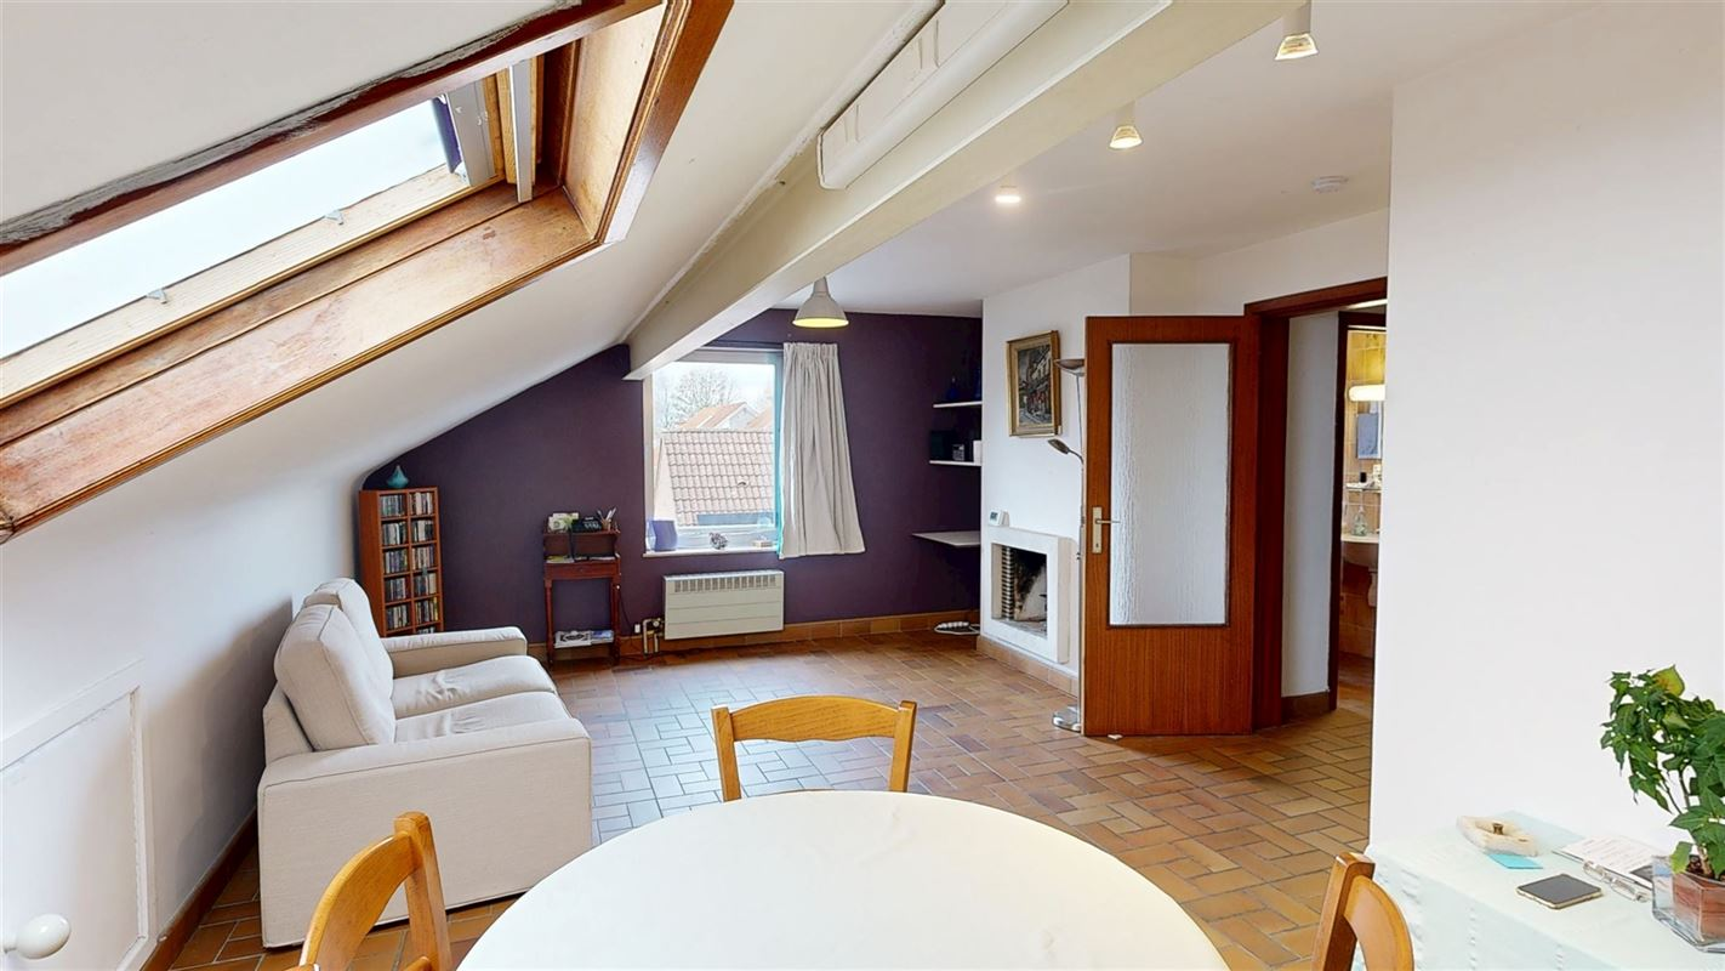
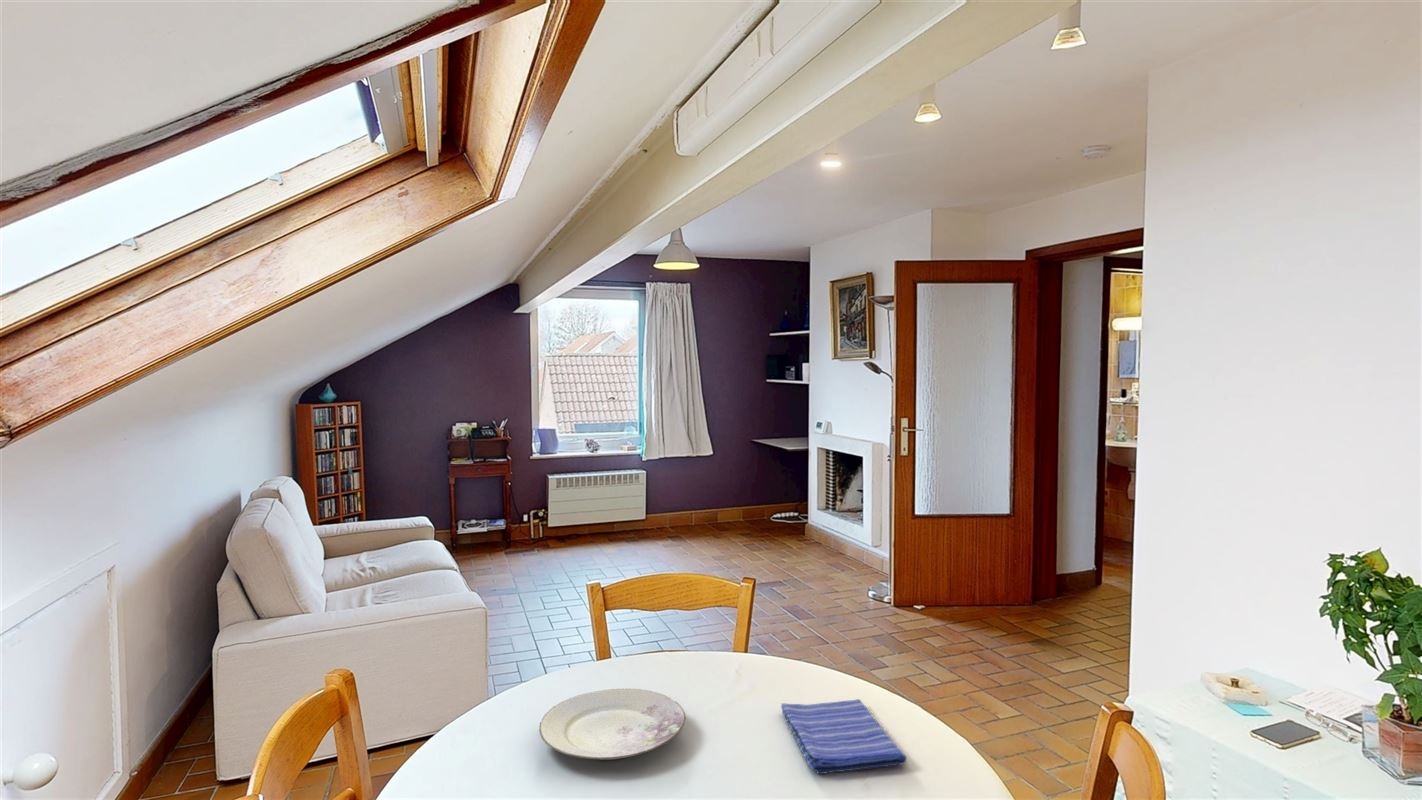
+ plate (613, 727)
+ dish towel (839, 730)
